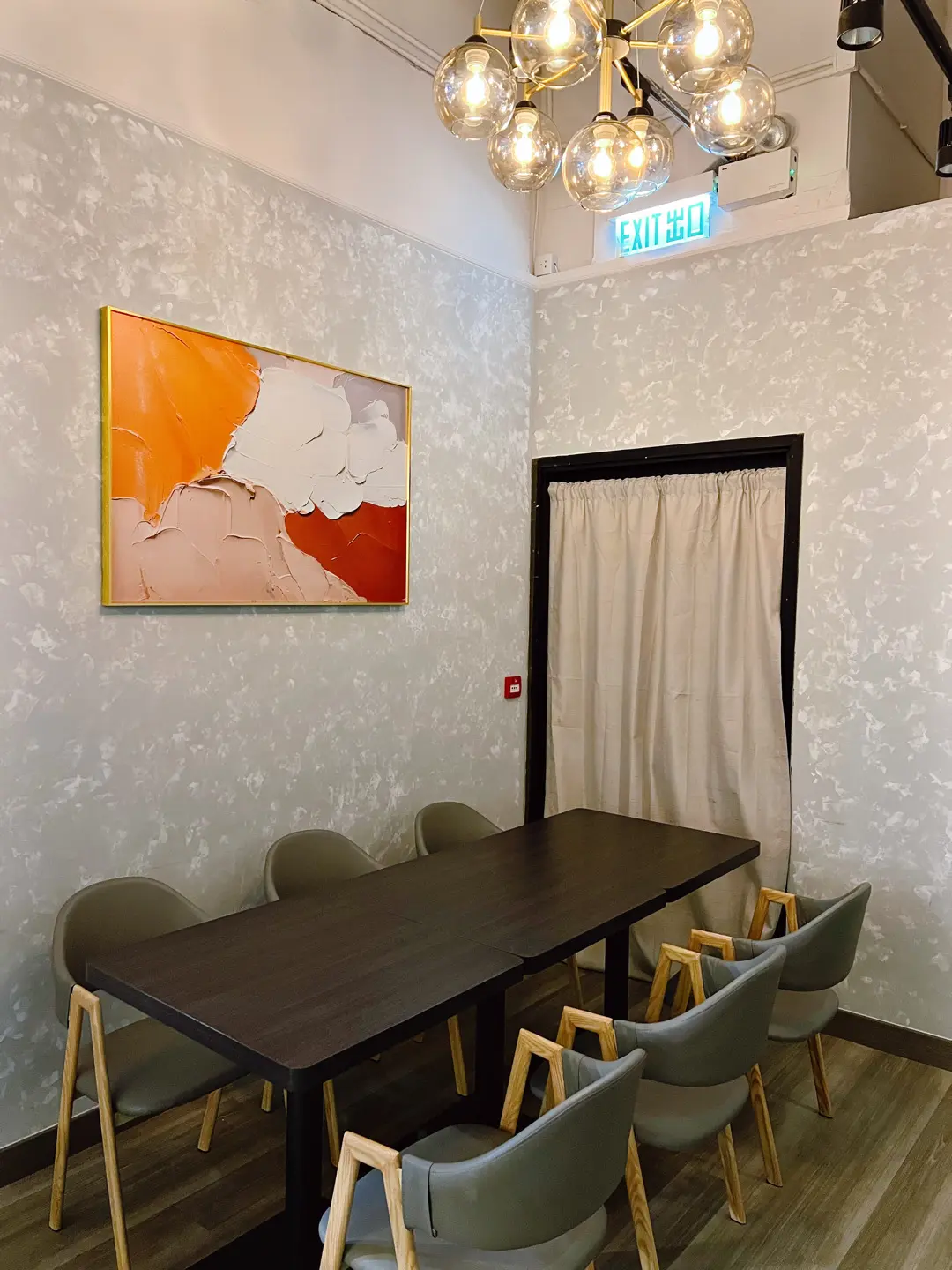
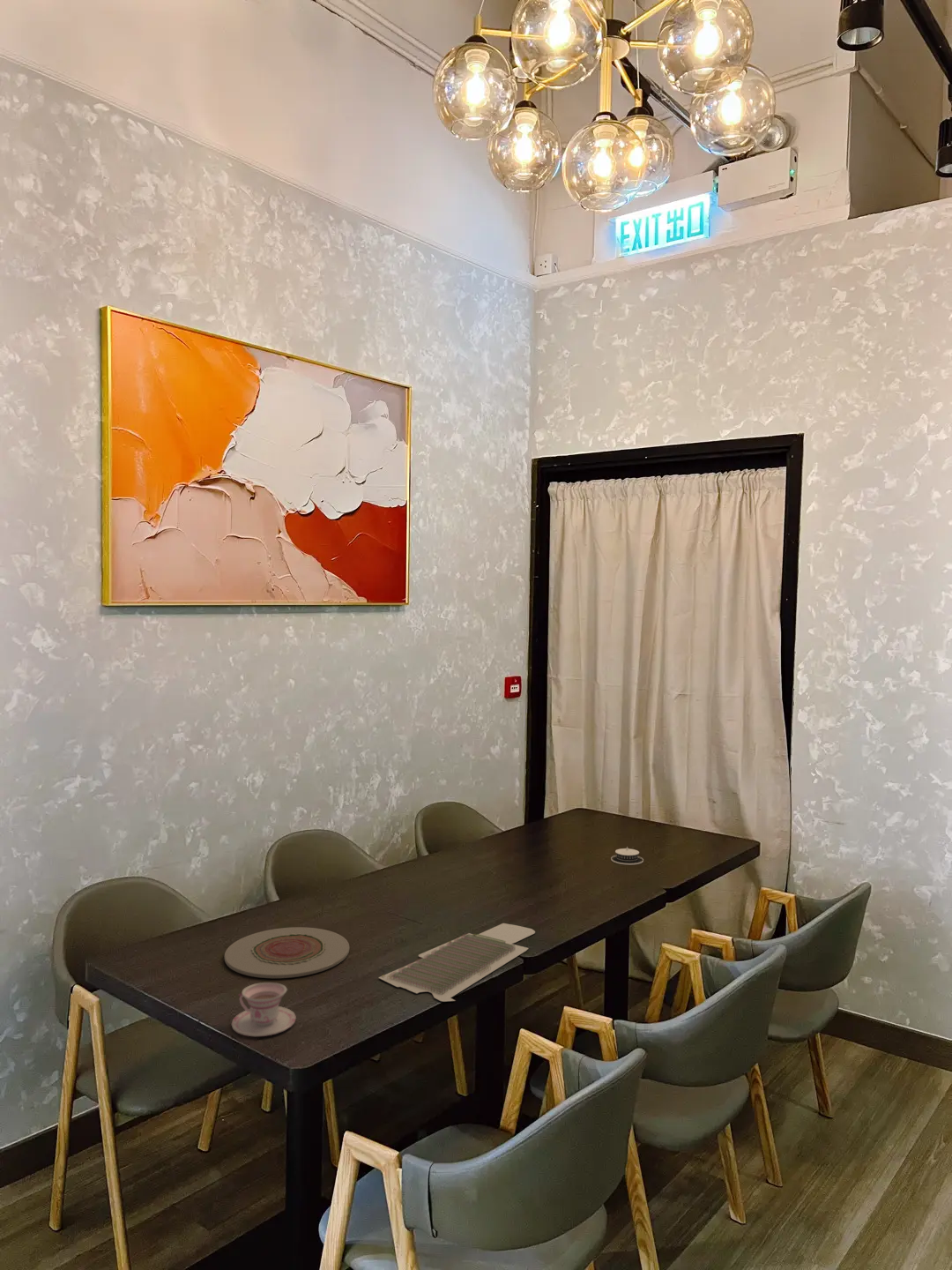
+ napkin (471, 953)
+ architectural model (627, 853)
+ plate (287, 950)
+ teacup (264, 1006)
